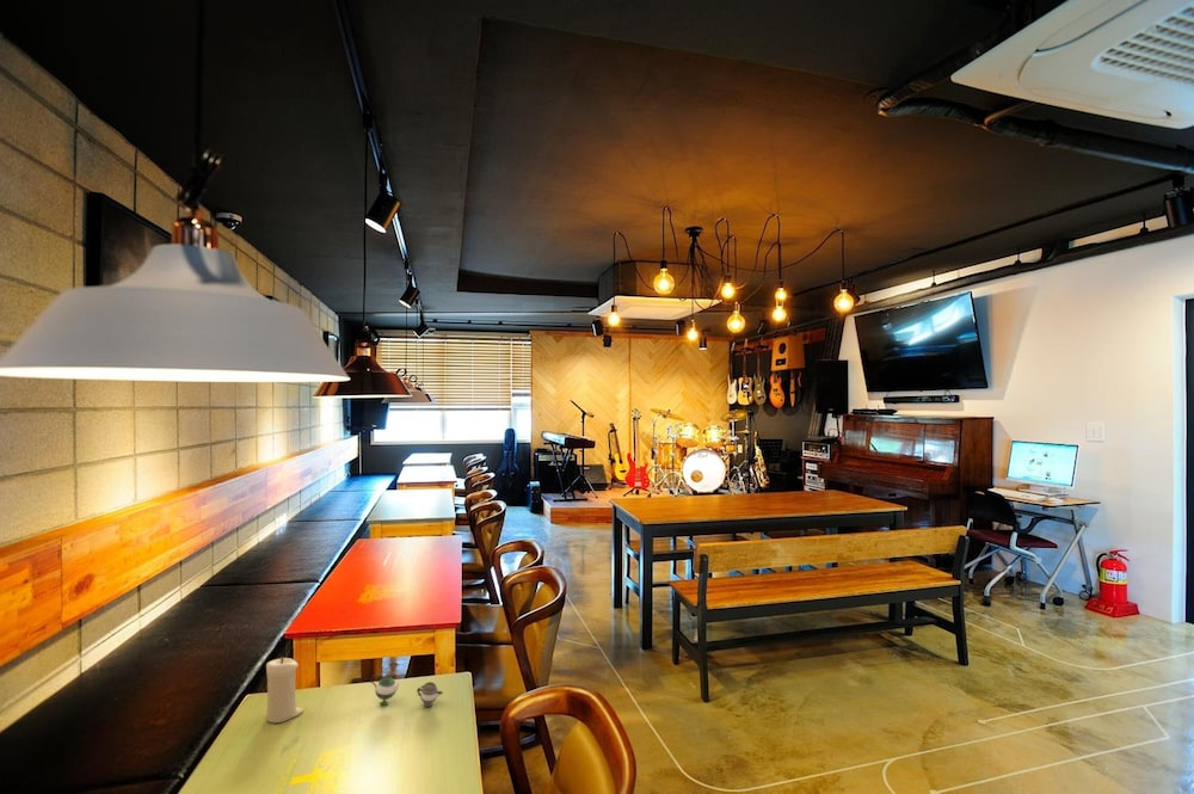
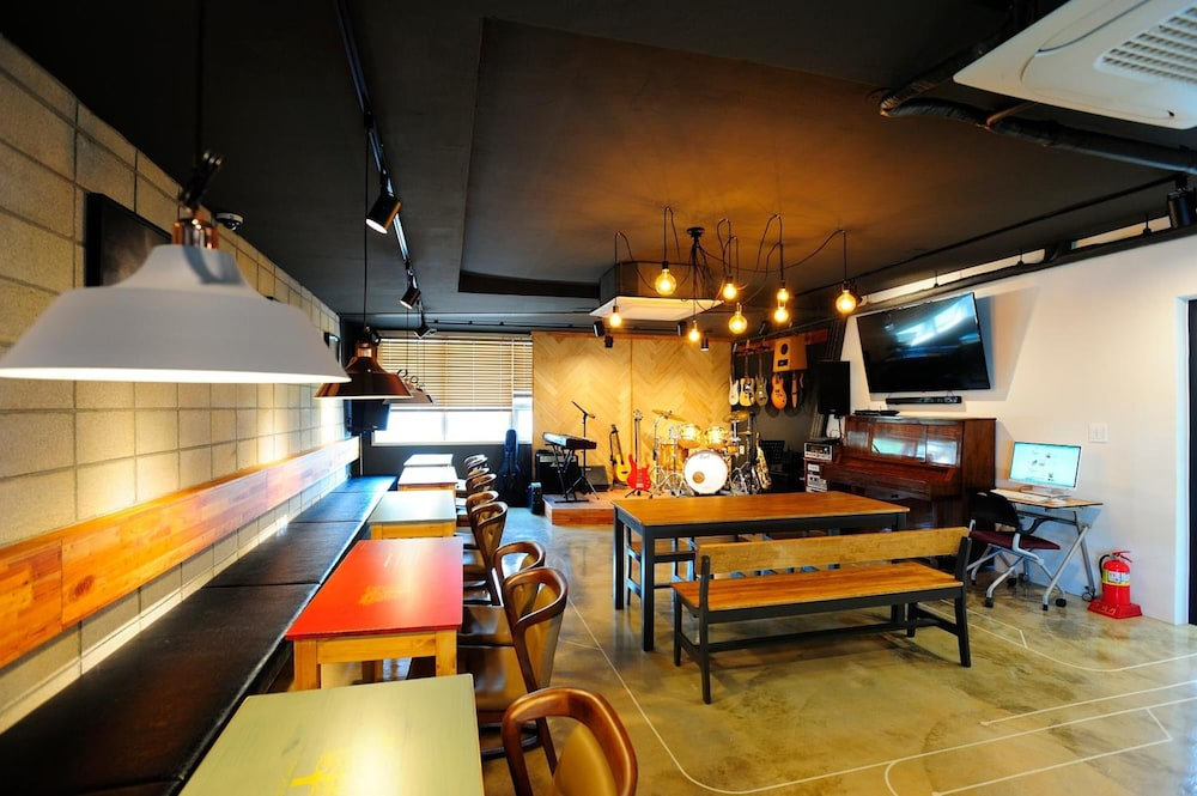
- candle (283, 685)
- teapot (398, 688)
